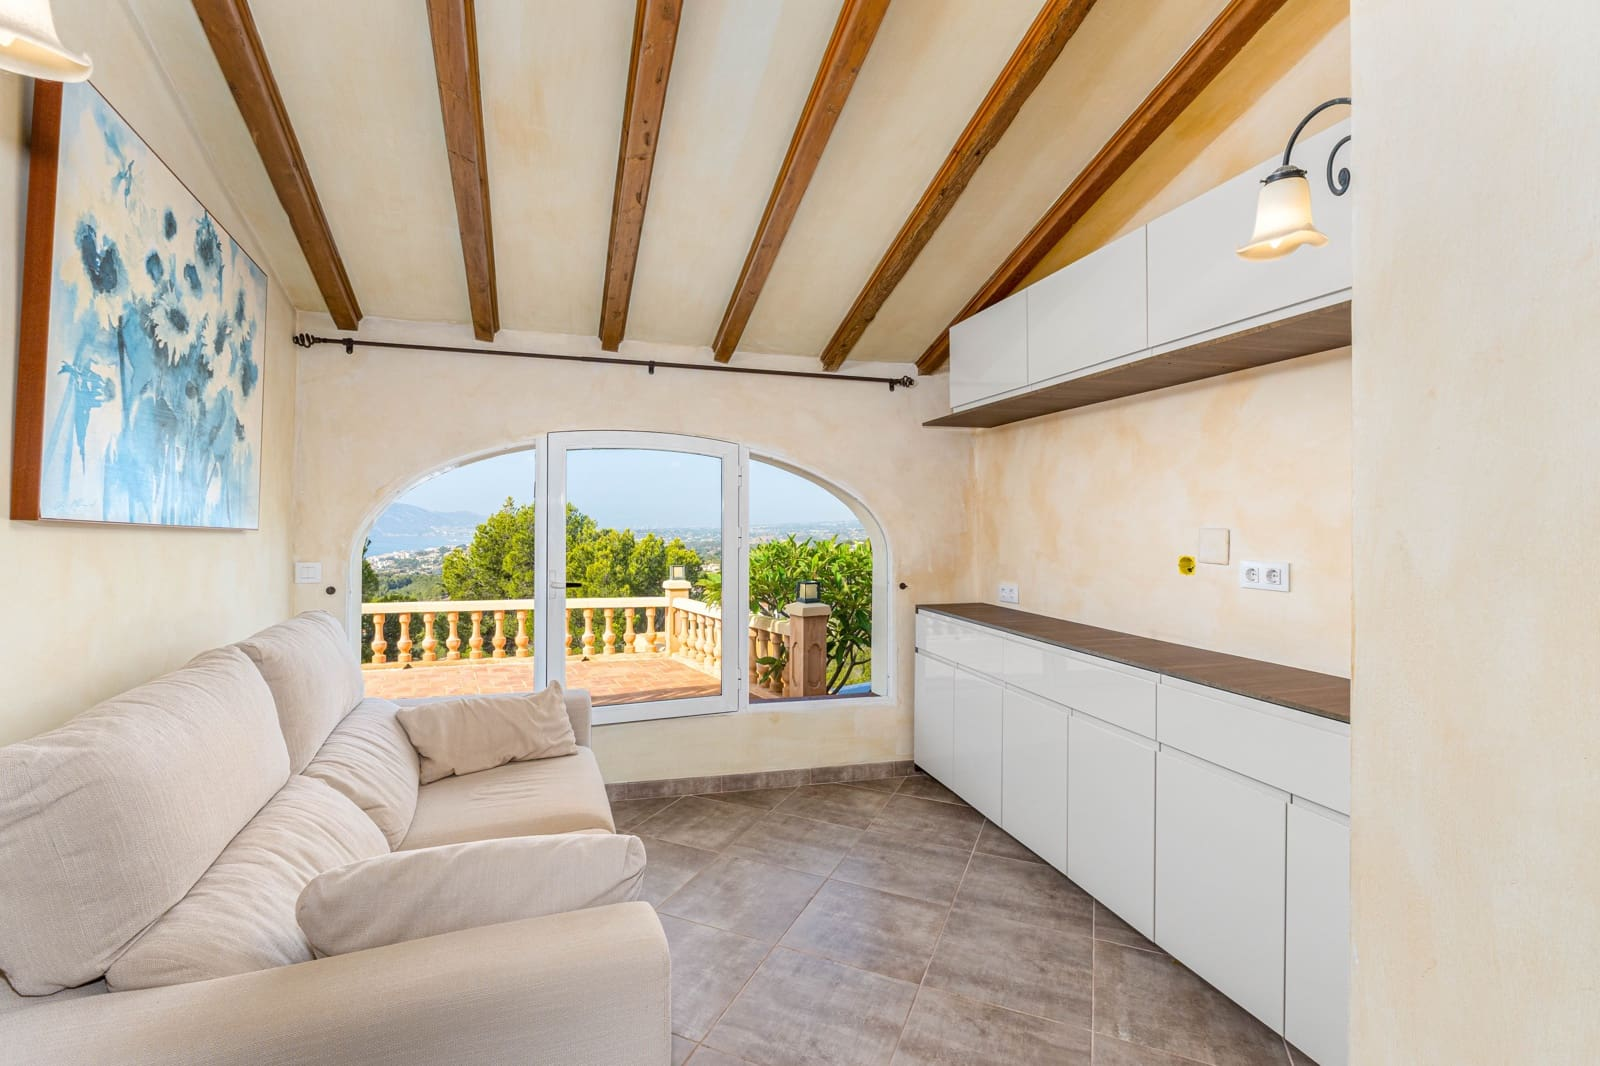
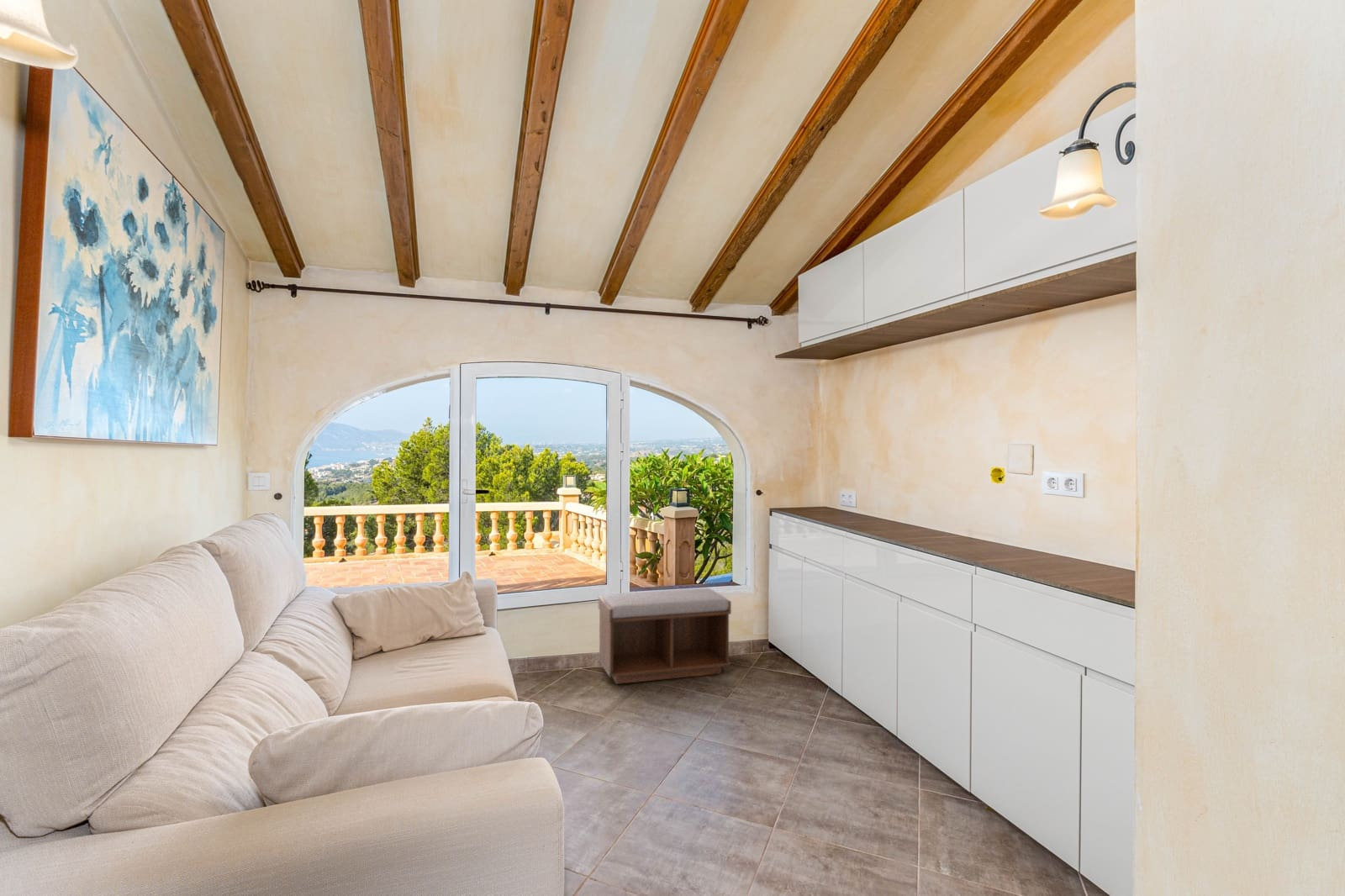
+ bench (663, 632)
